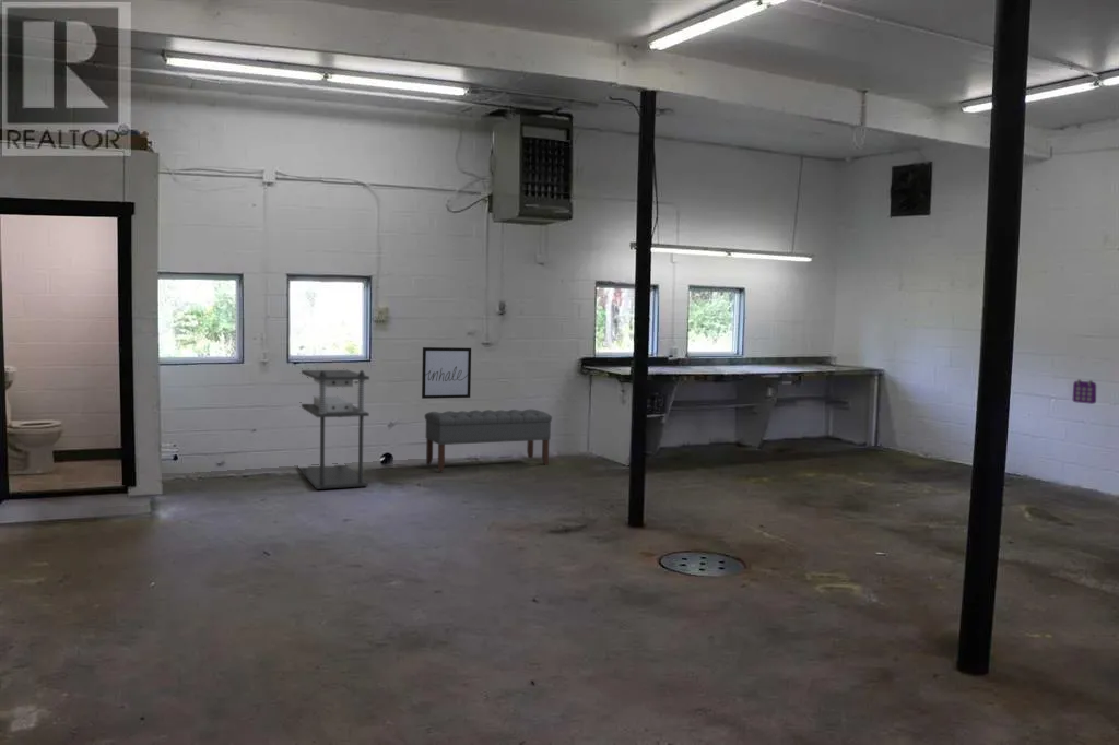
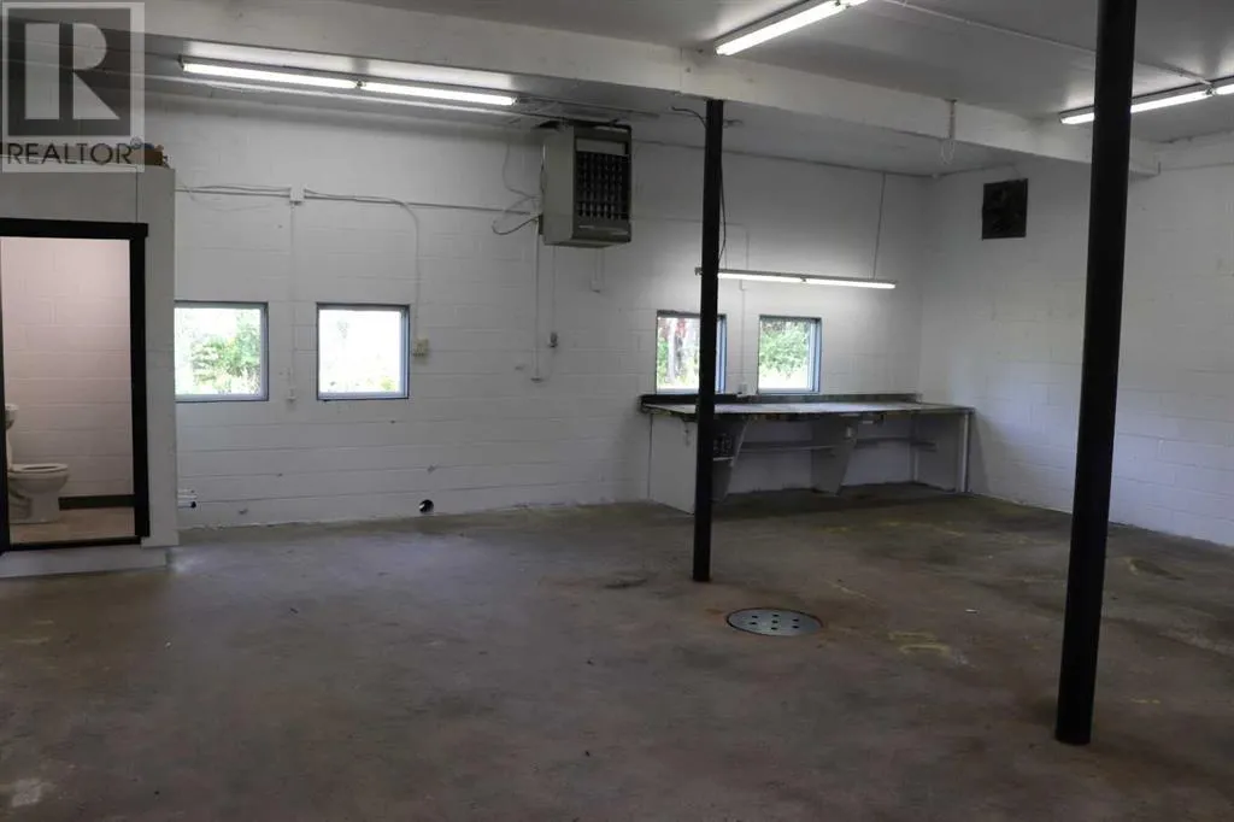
- wall art (446, 372)
- shelving unit (331, 416)
- bench (487, 438)
- calendar (1084, 391)
